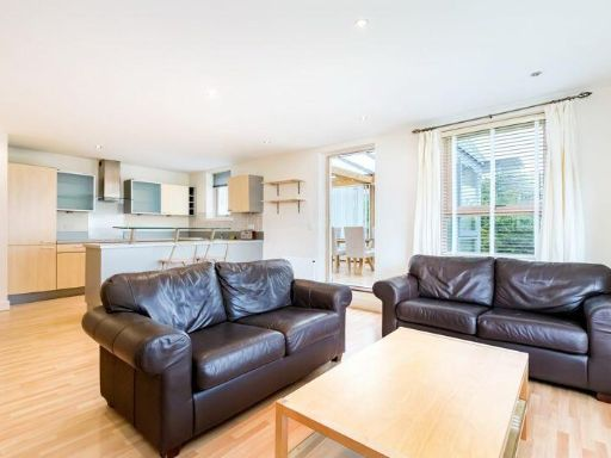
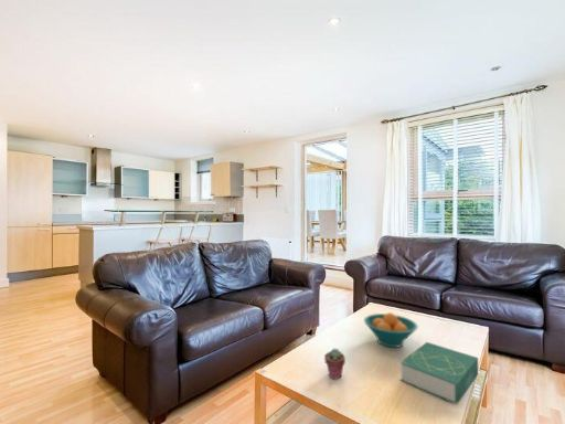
+ book (439, 368)
+ fruit bowl (390, 327)
+ potted succulent (334, 361)
